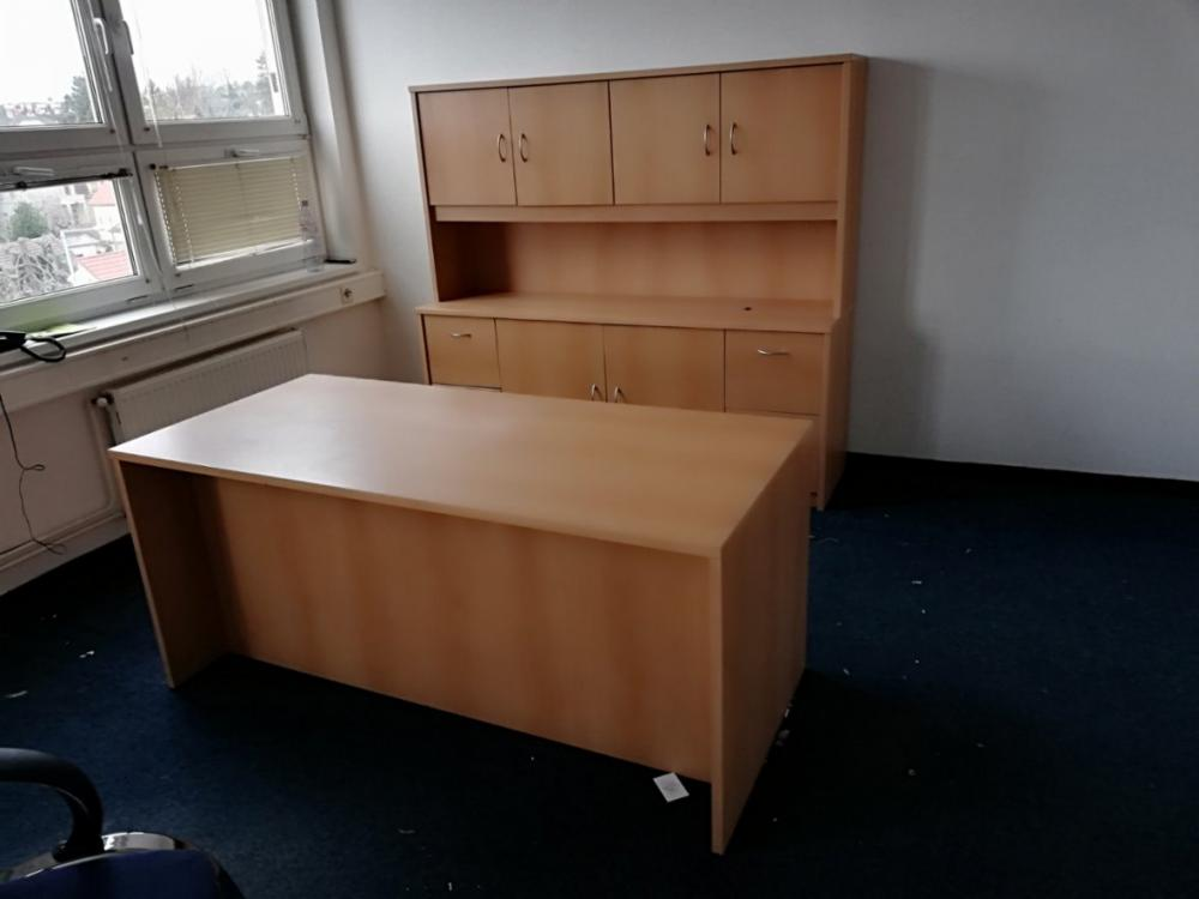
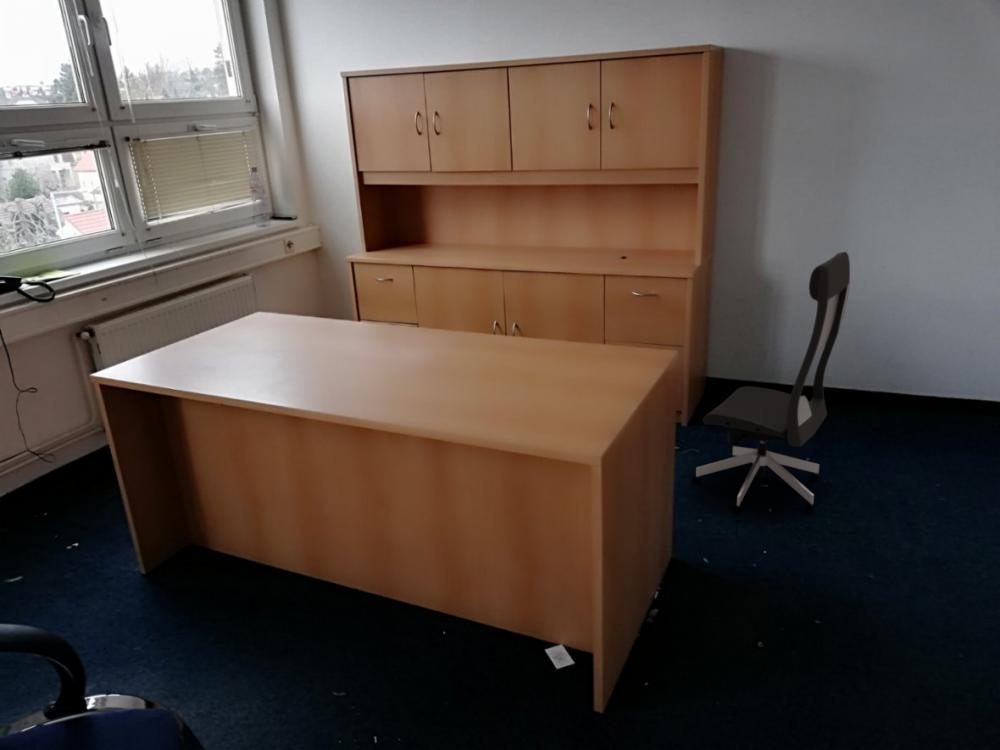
+ office chair (758, 387)
